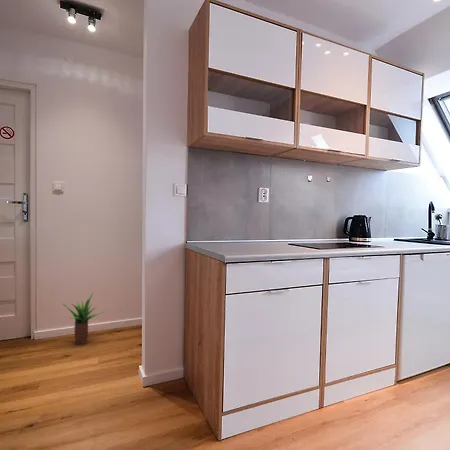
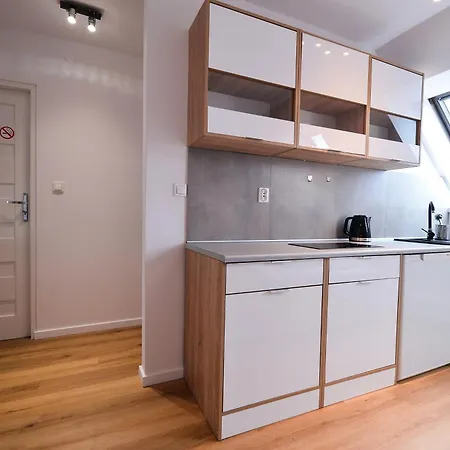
- potted plant (84, 317)
